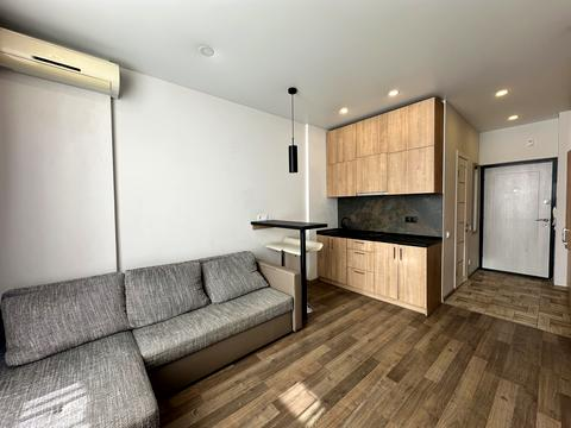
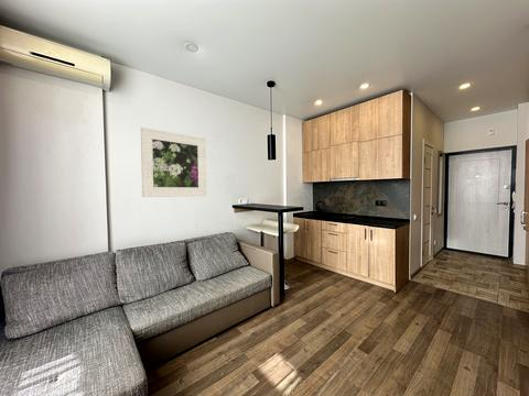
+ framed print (176, 165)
